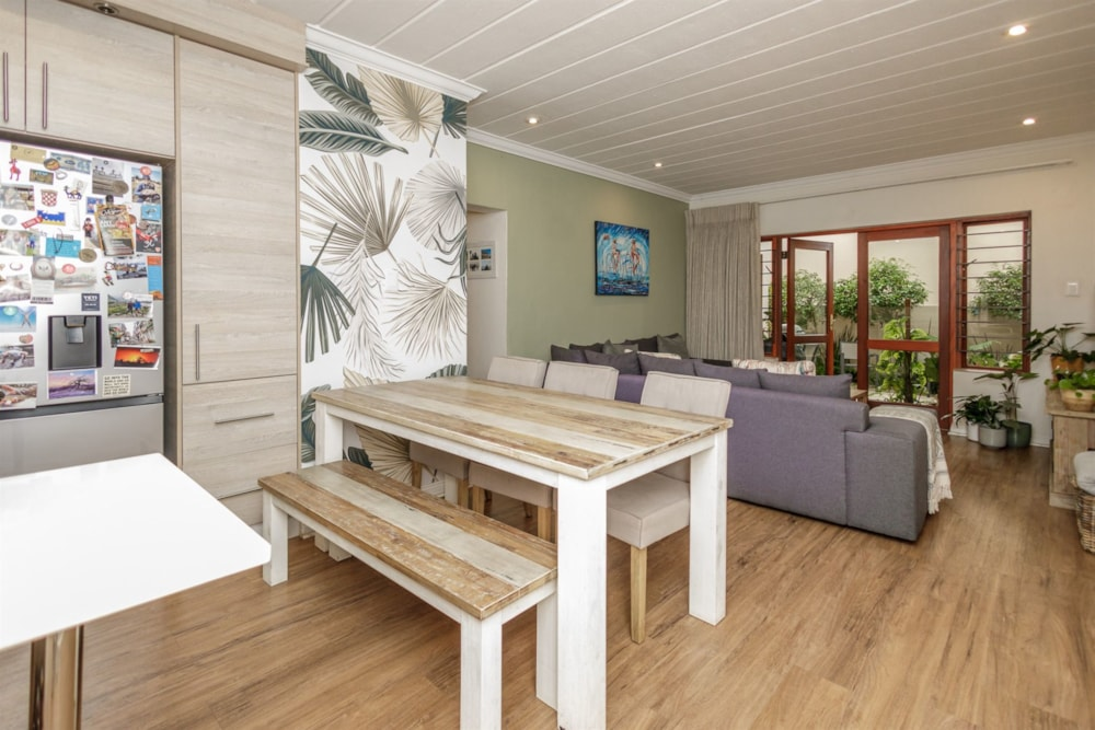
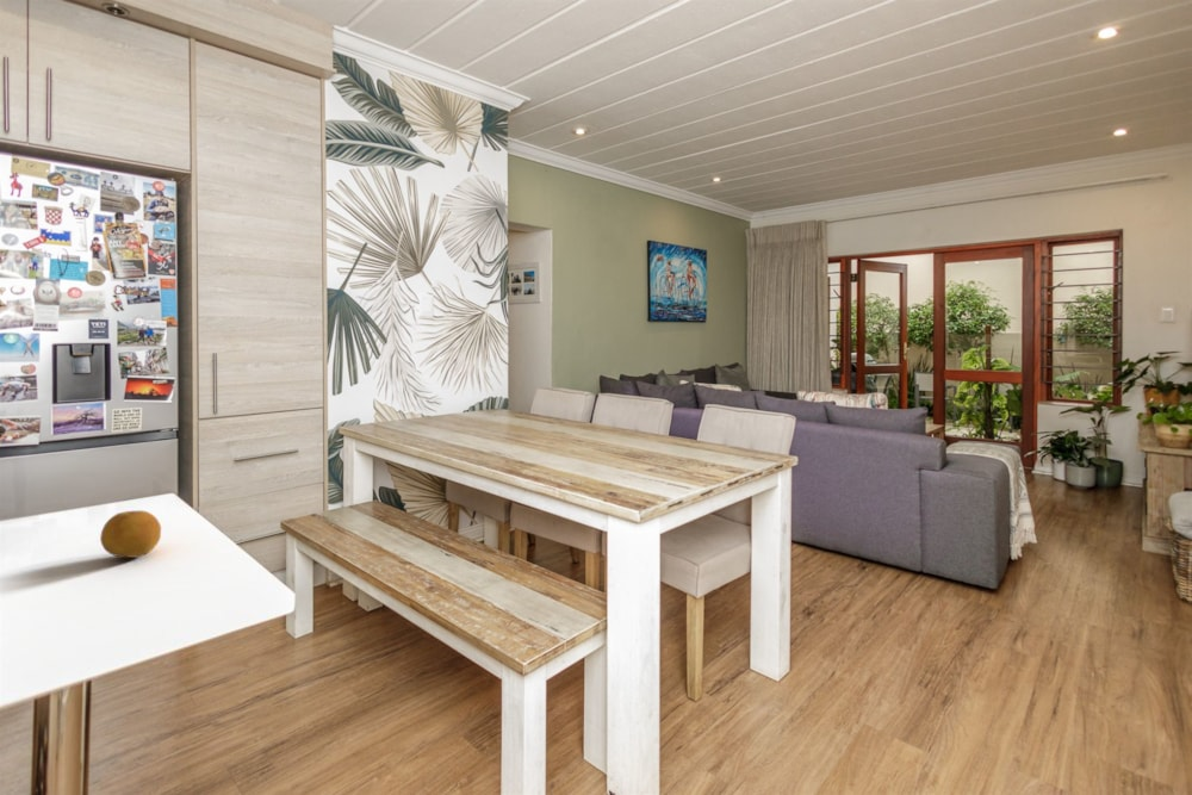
+ fruit (131, 534)
